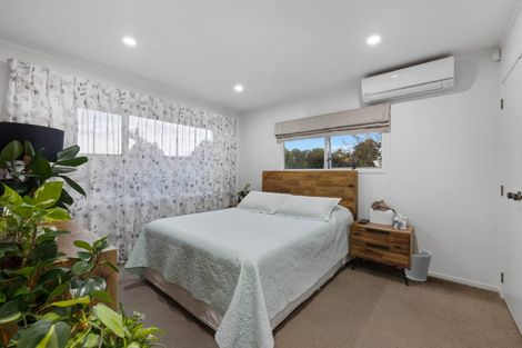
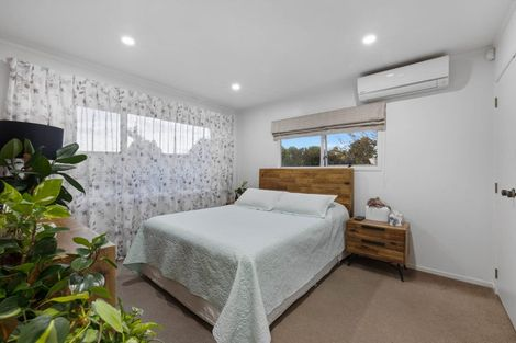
- wastebasket (415, 264)
